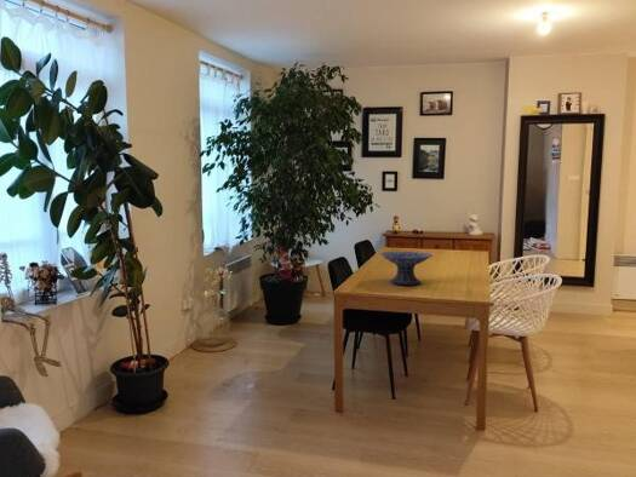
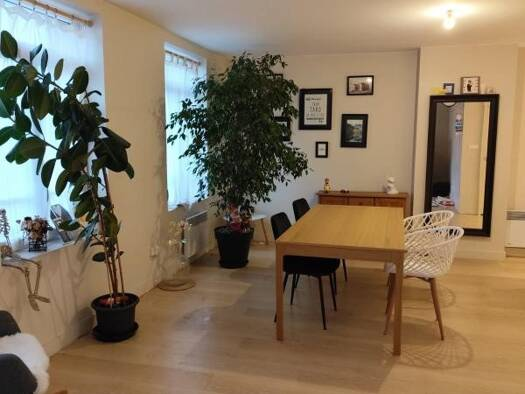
- decorative bowl (405, 268)
